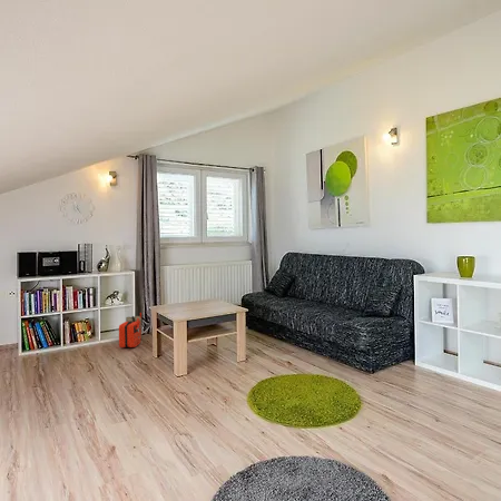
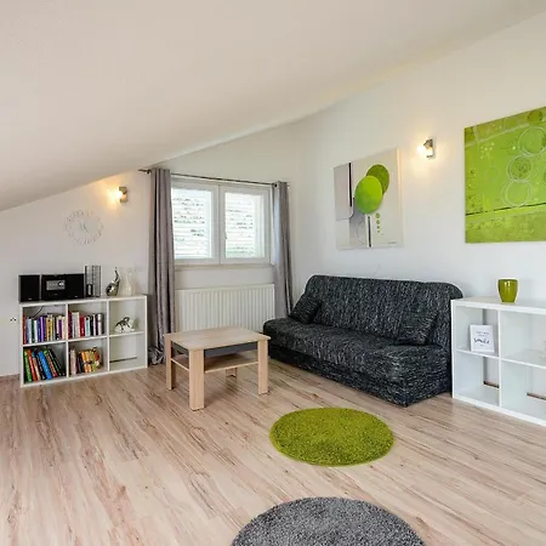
- first aid kit (130, 328)
